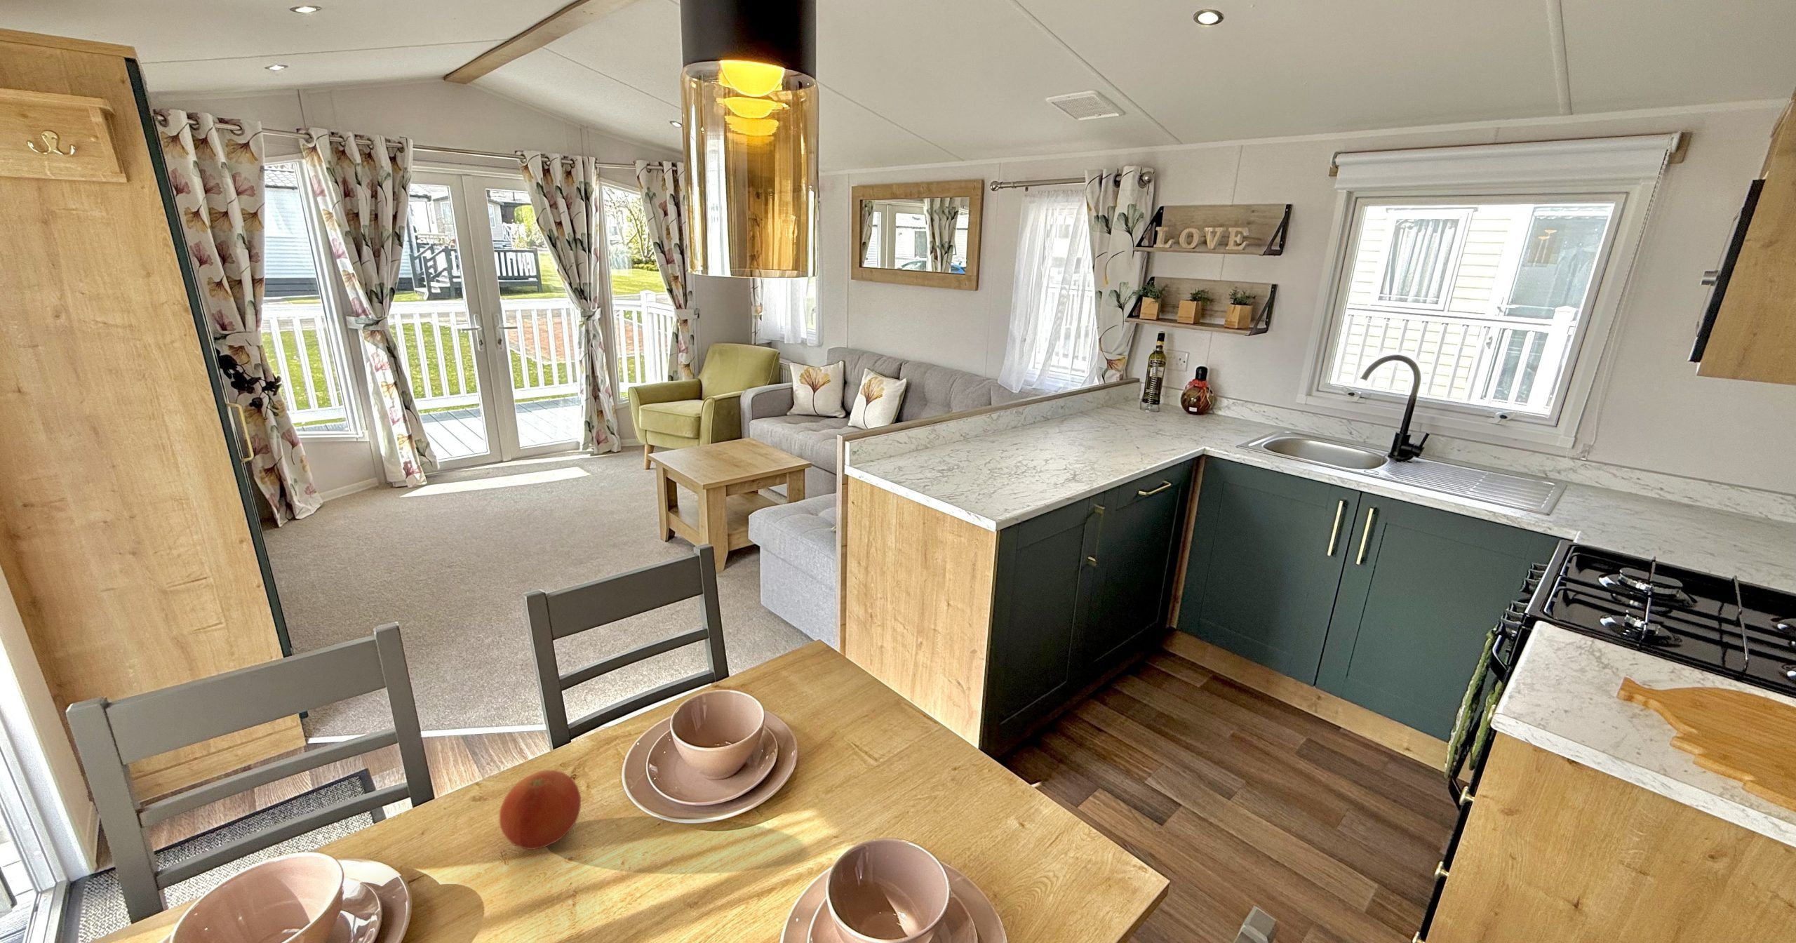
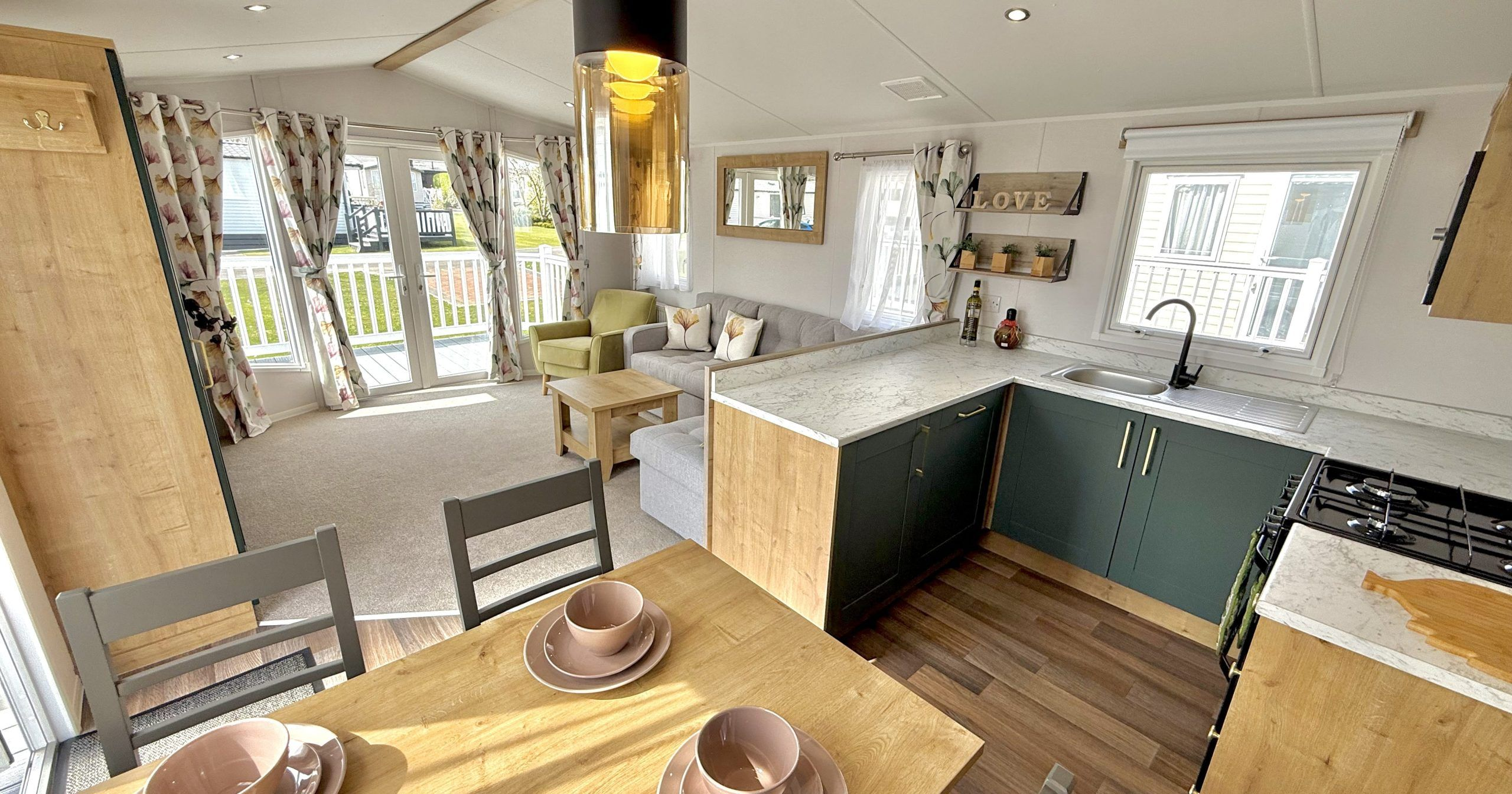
- fruit (542, 806)
